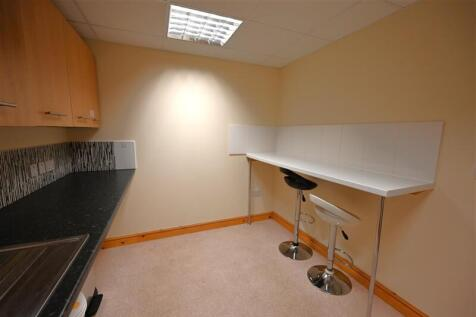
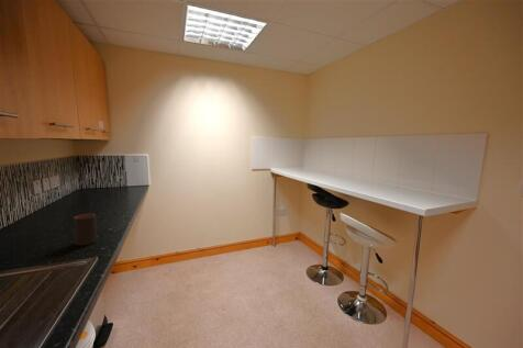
+ cup (86, 228)
